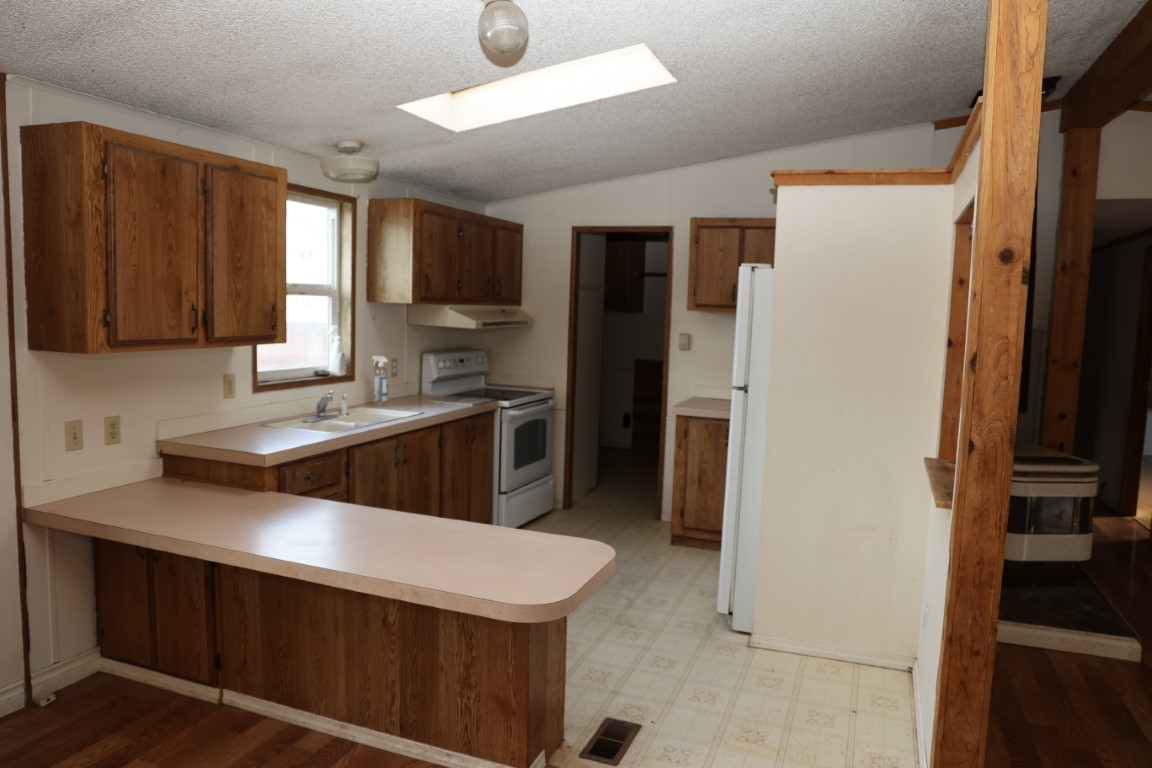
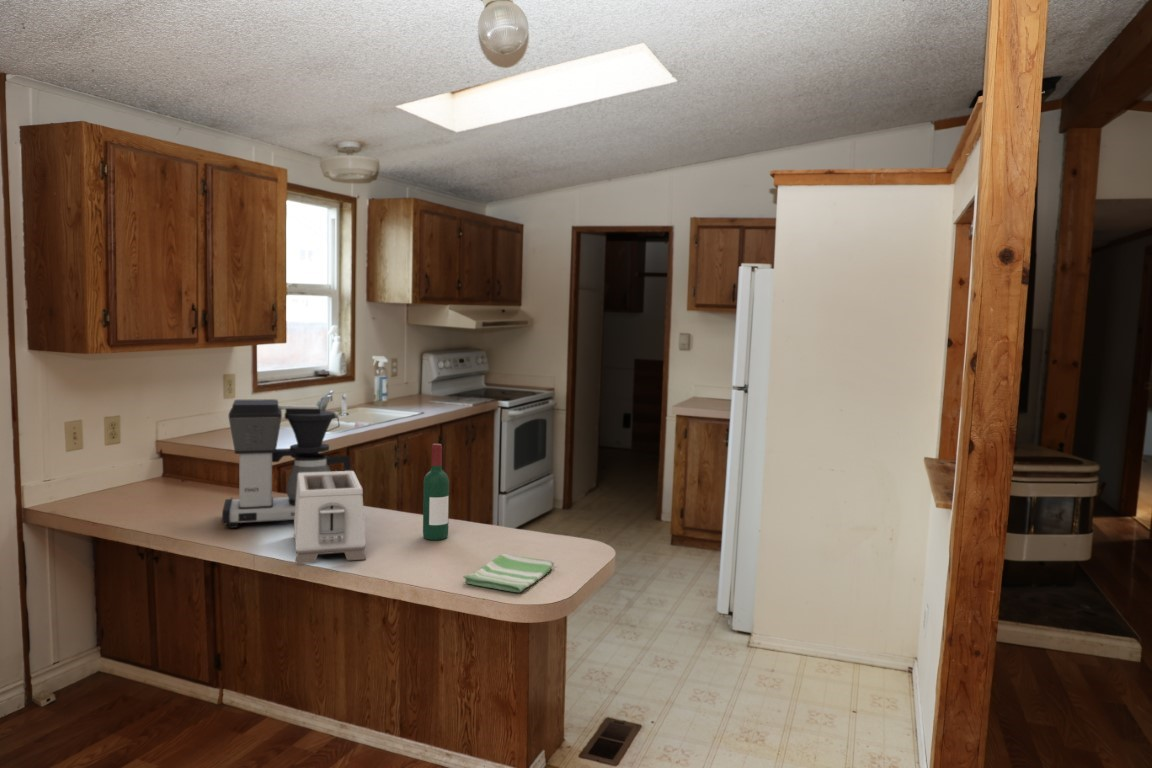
+ coffee maker (292, 457)
+ dish towel (510, 571)
+ wine bottle (436, 491)
+ toaster (328, 514)
